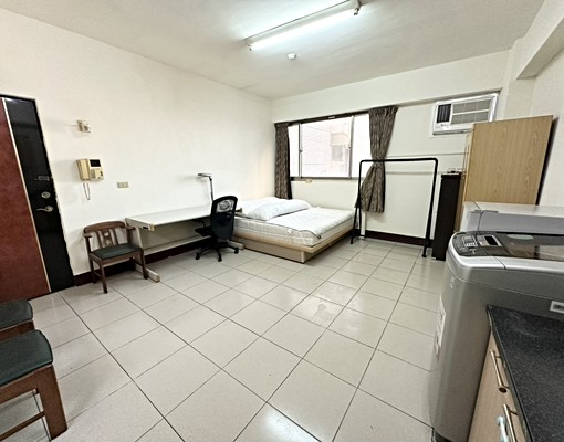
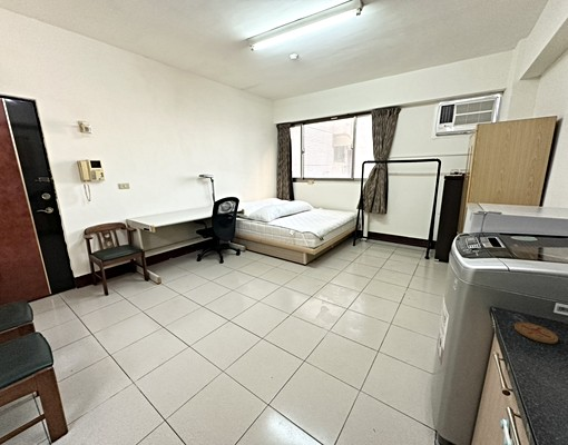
+ coaster (535, 332)
